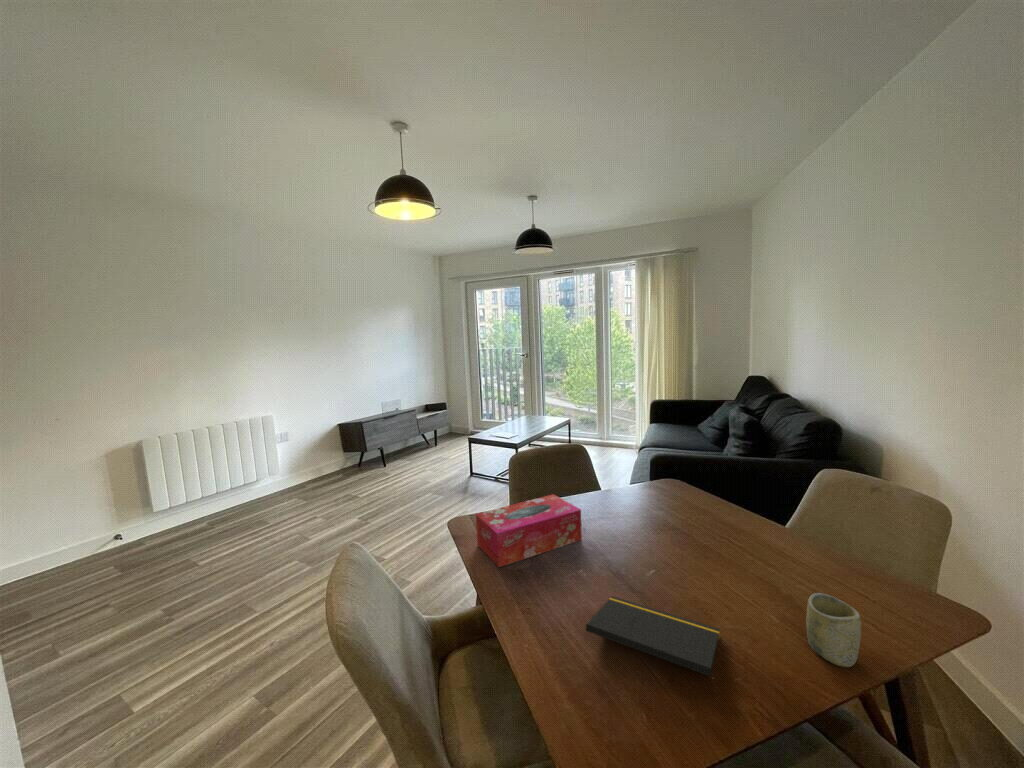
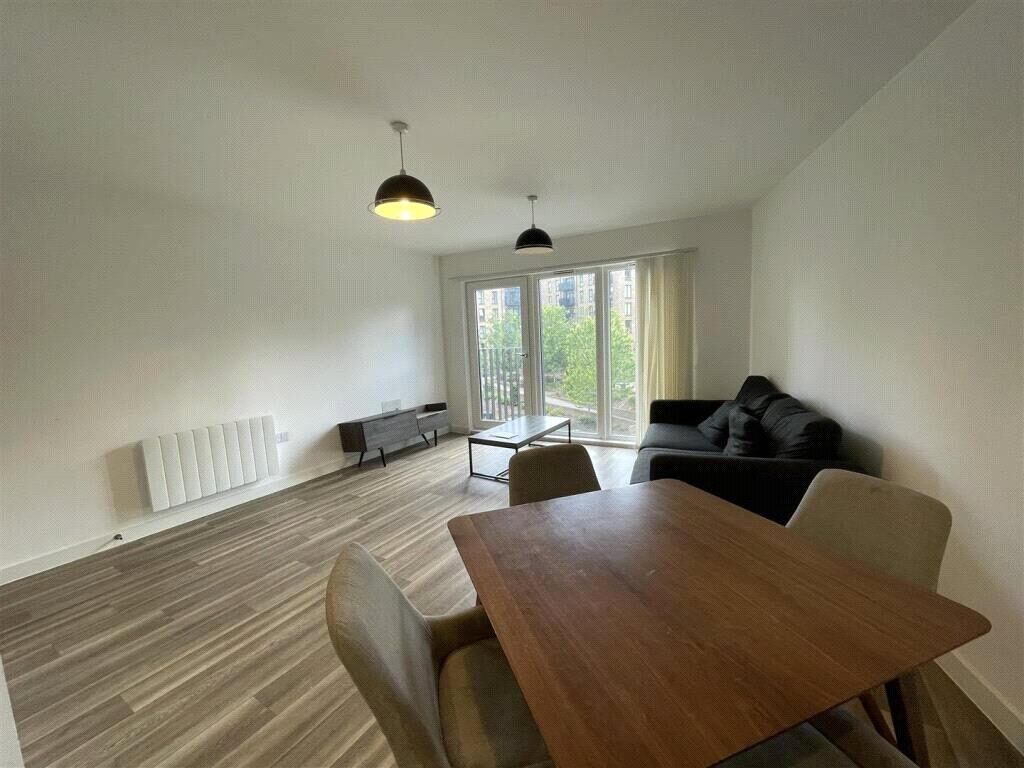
- cup (832, 629)
- notepad (653, 630)
- tissue box (528, 527)
